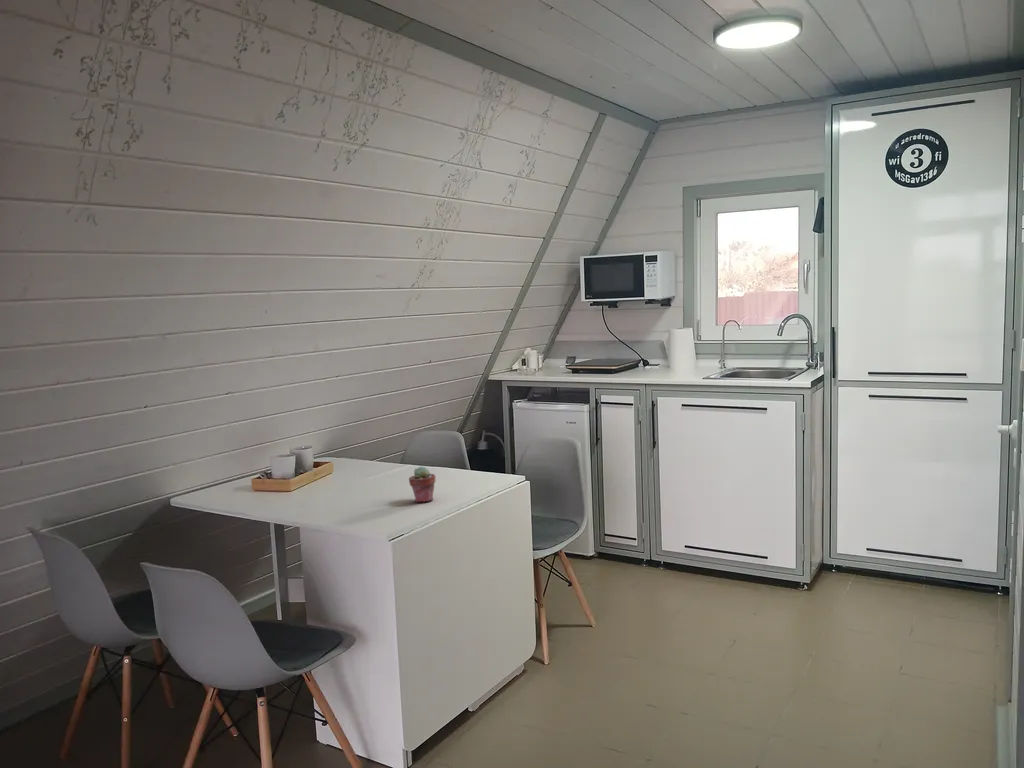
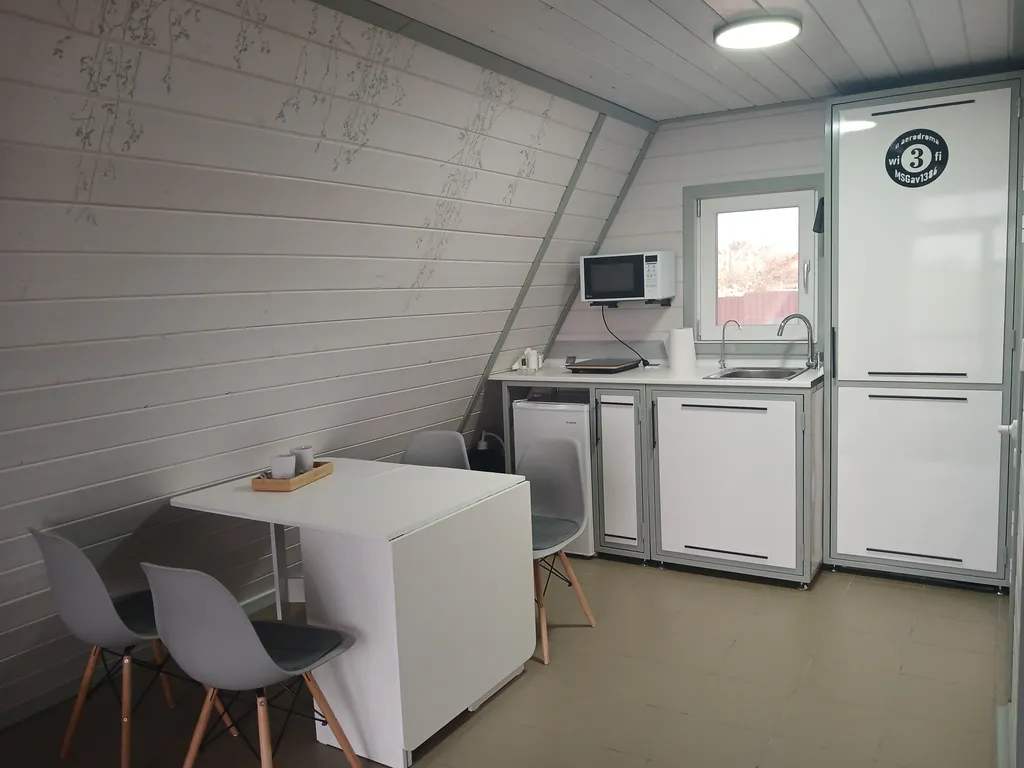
- potted succulent (422, 483)
